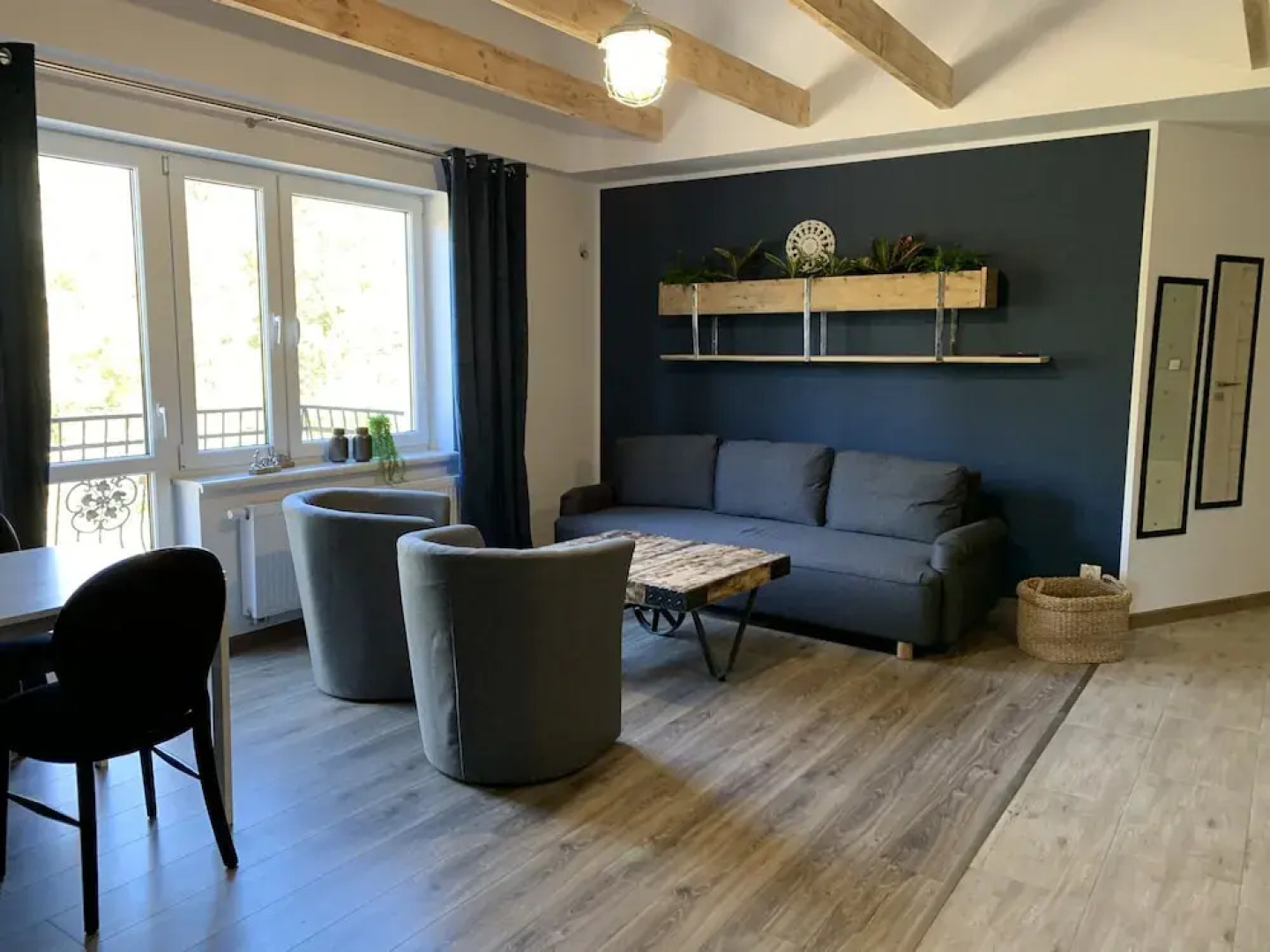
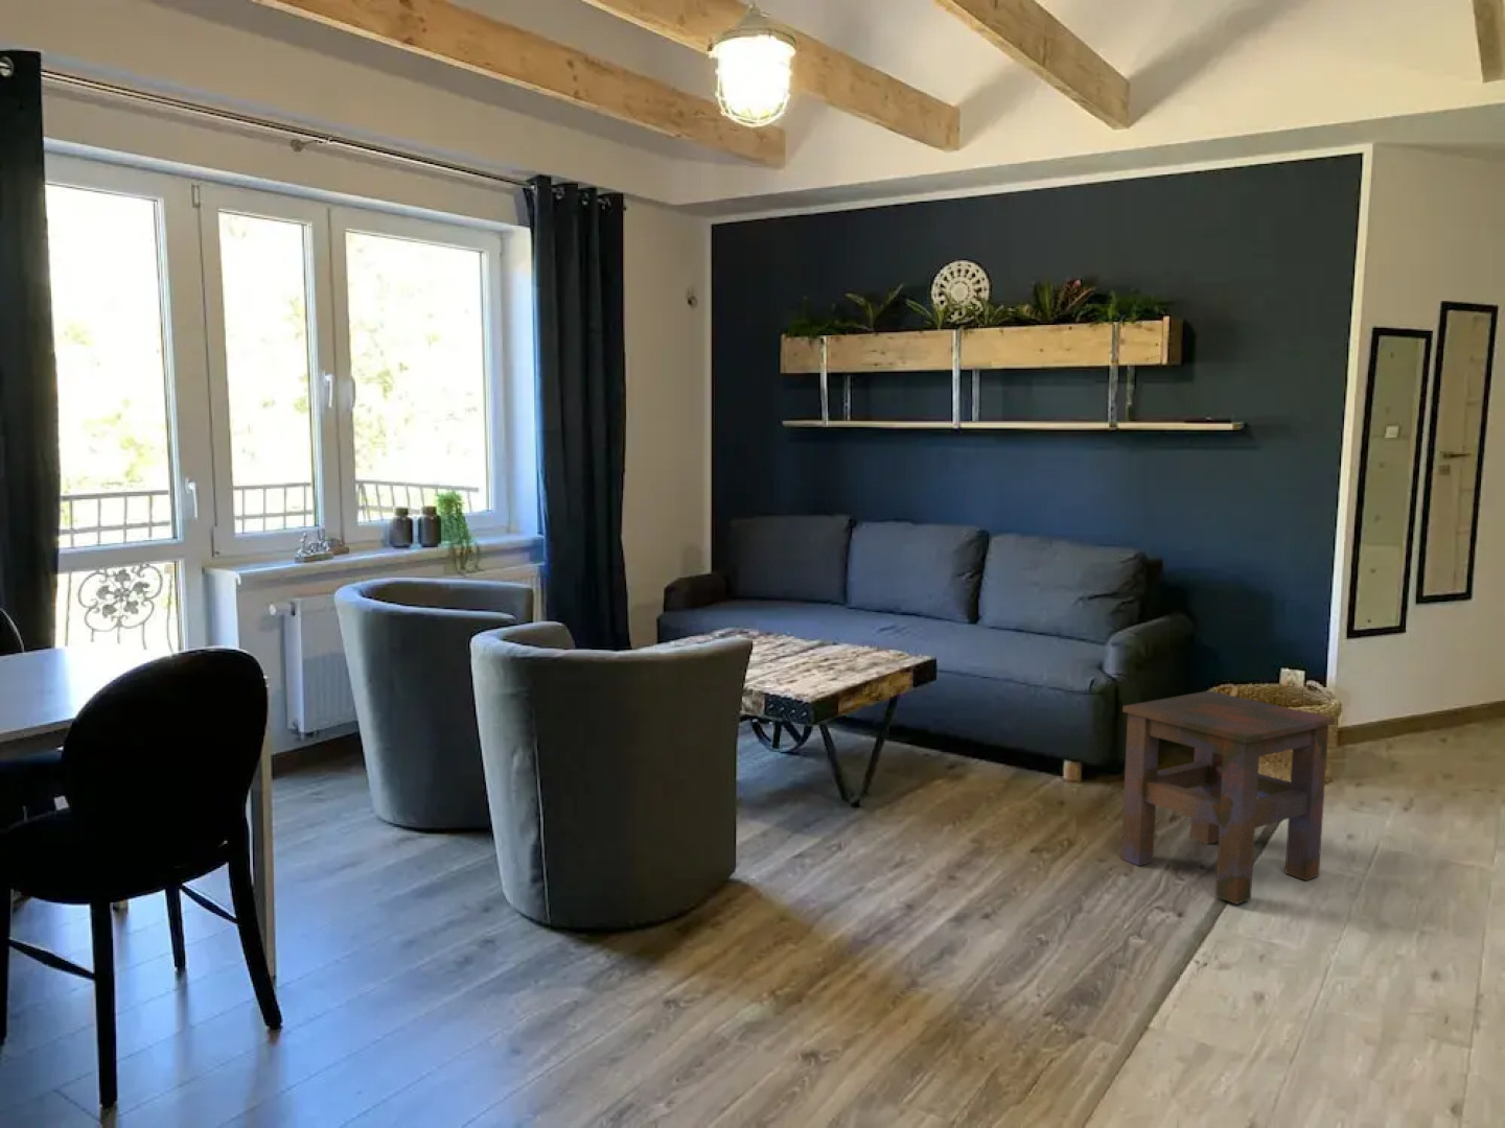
+ side table (1222, 789)
